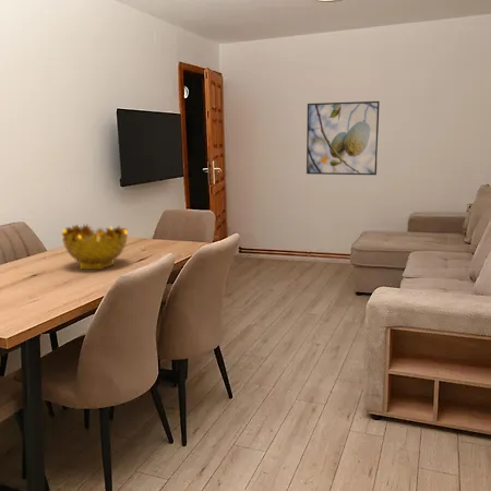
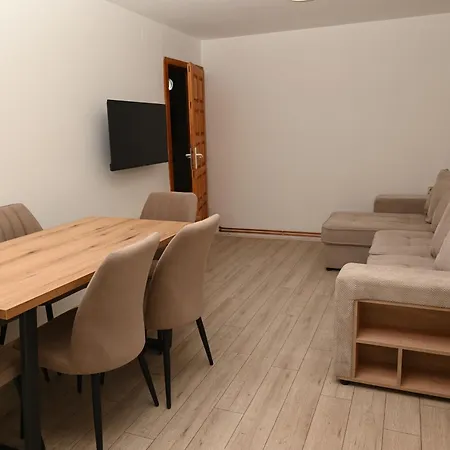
- decorative bowl (96, 247)
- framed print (342, 139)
